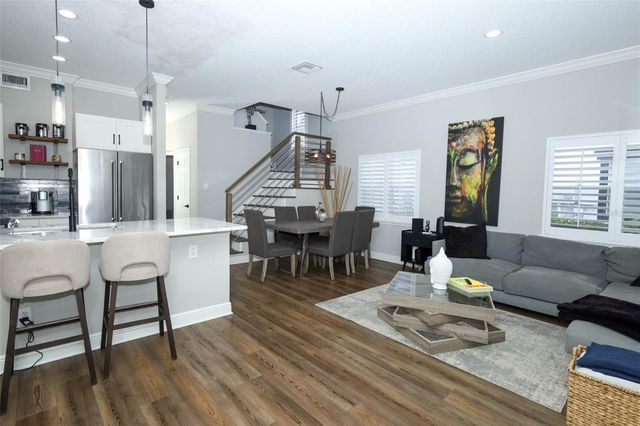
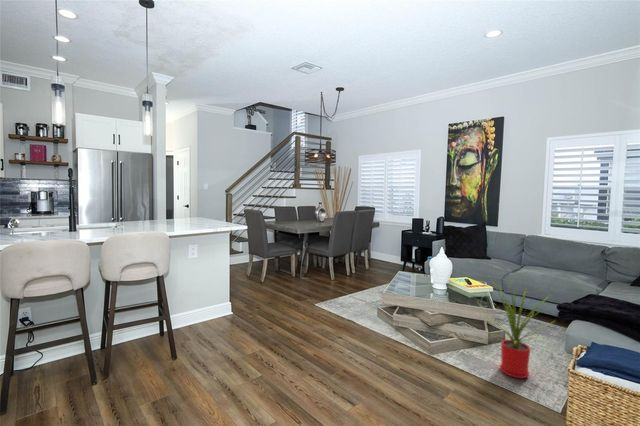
+ house plant (517, 327)
